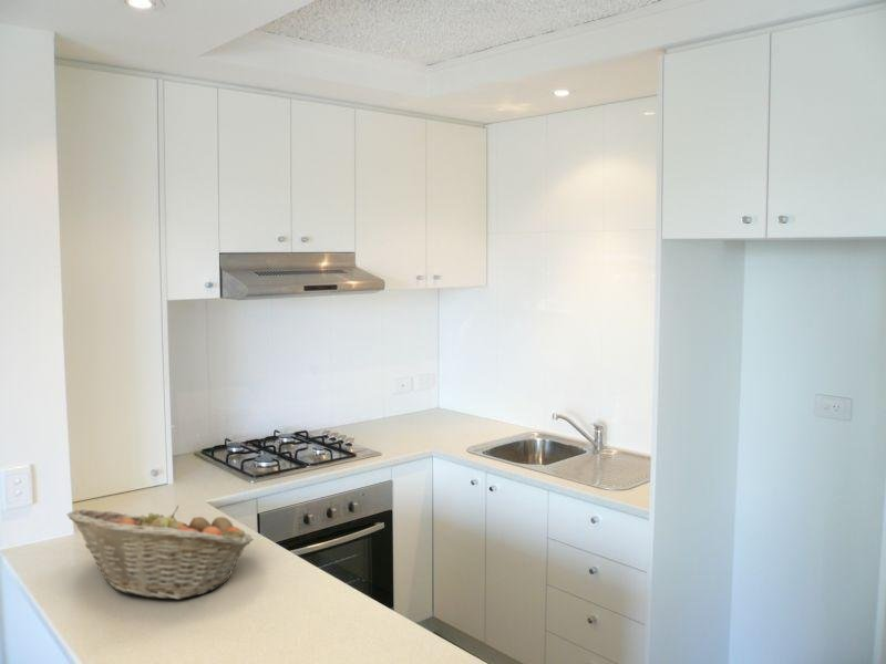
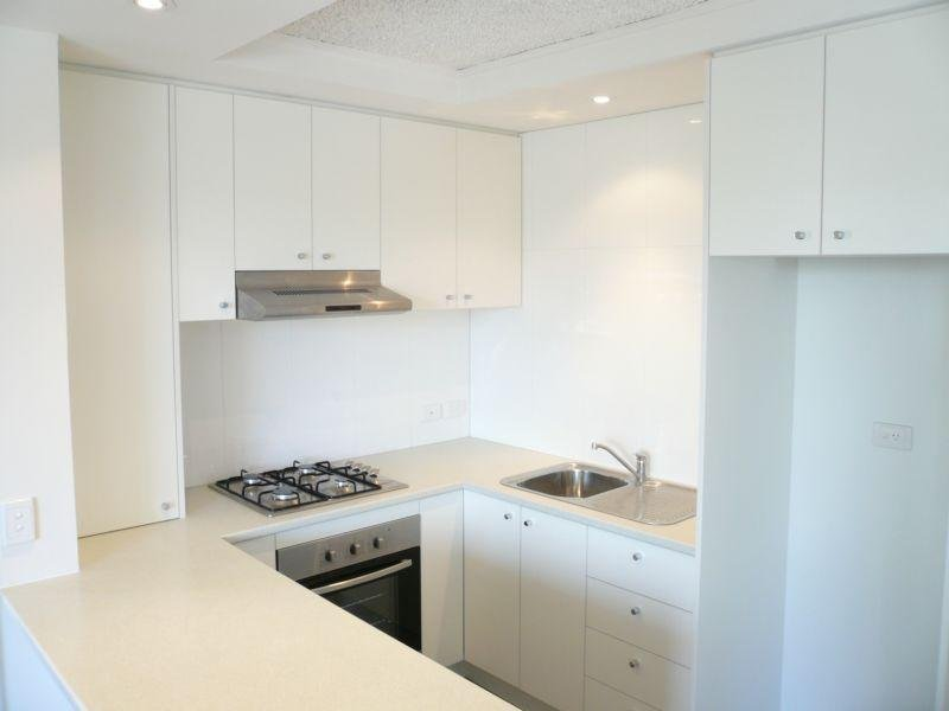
- fruit basket (161, 541)
